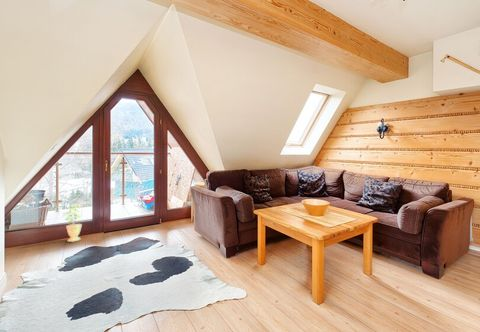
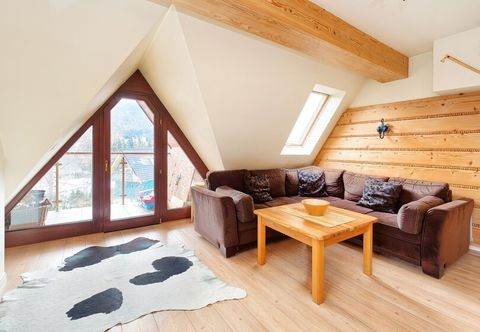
- potted plant (72, 221)
